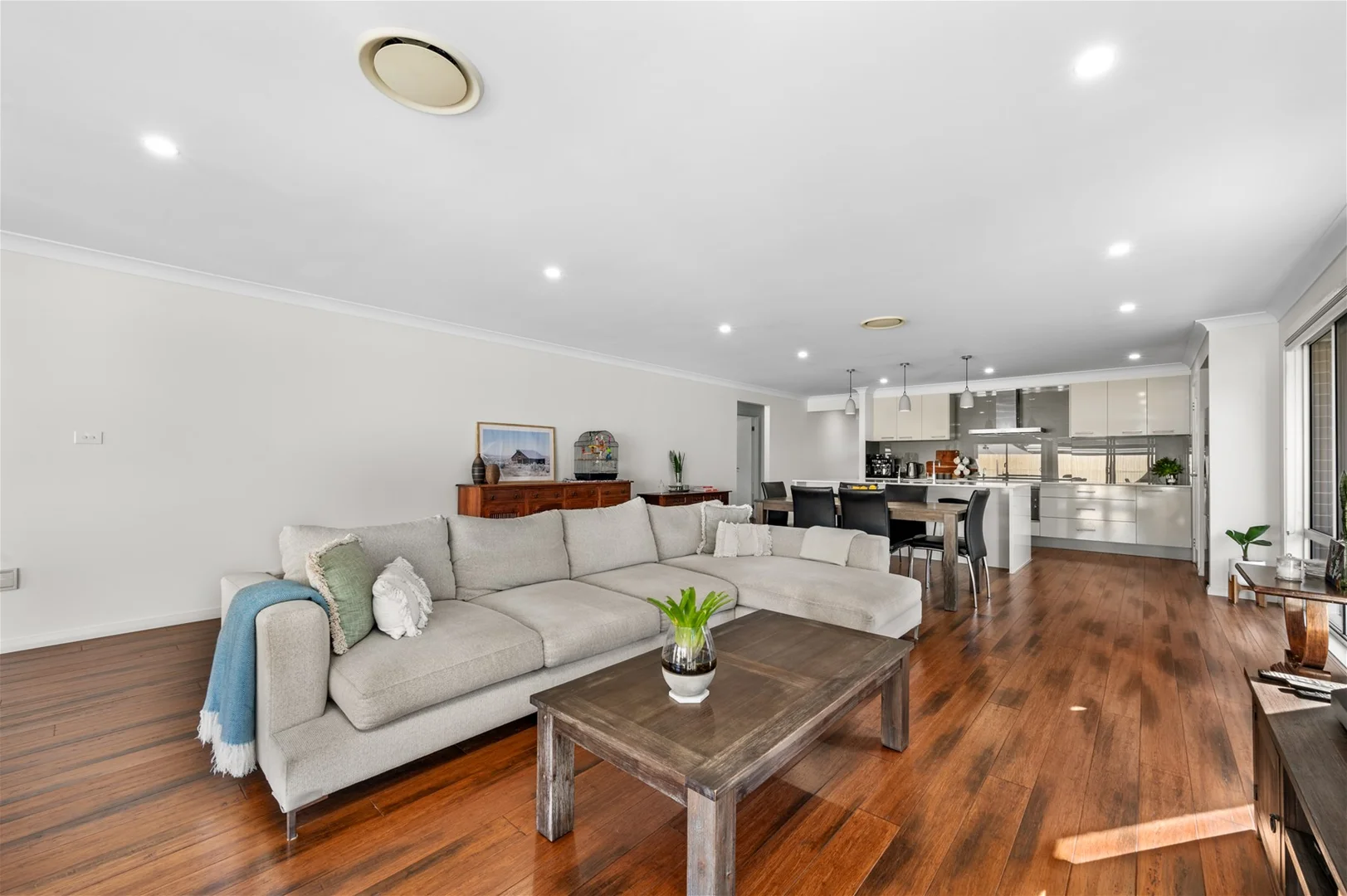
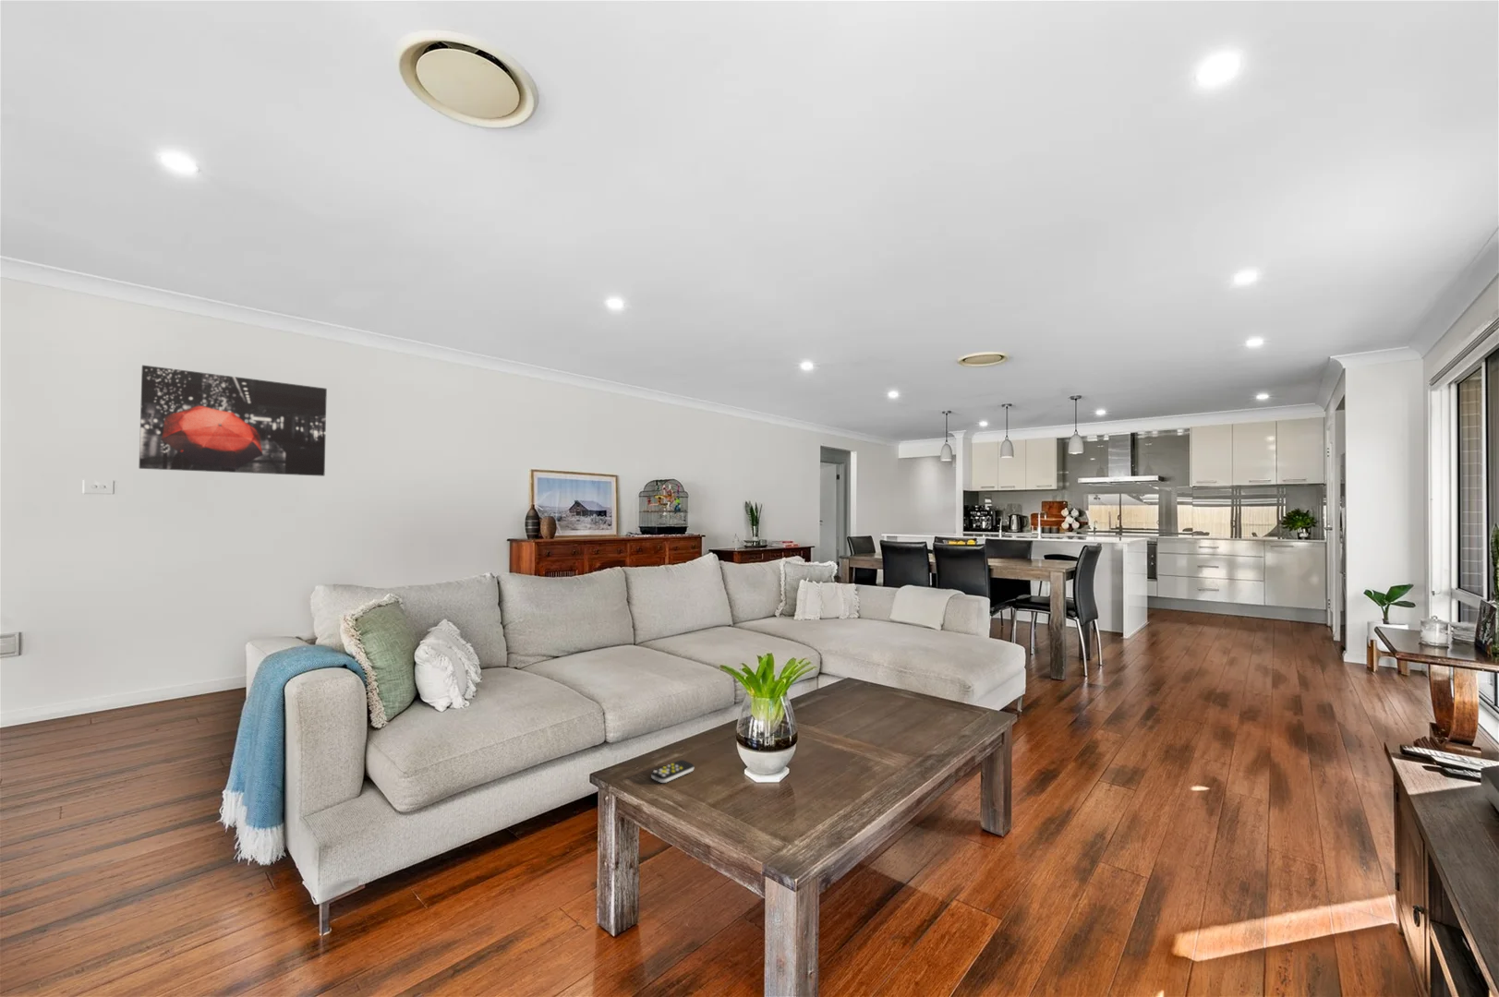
+ wall art (240, 425)
+ remote control (672, 771)
